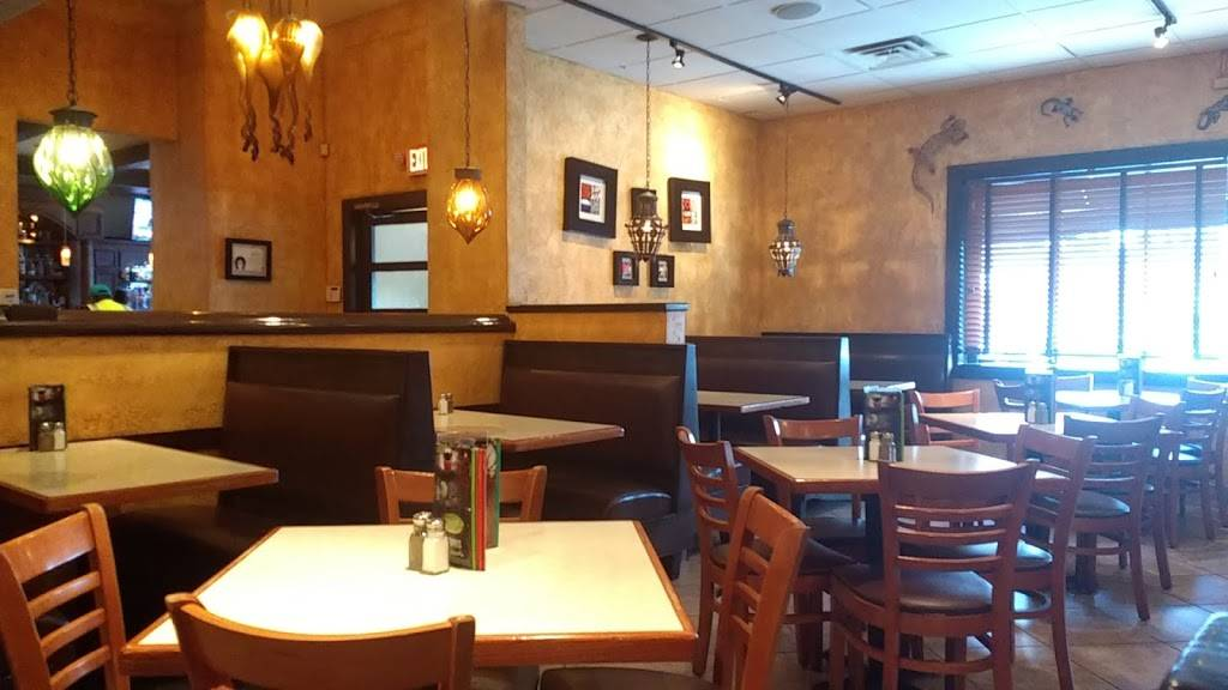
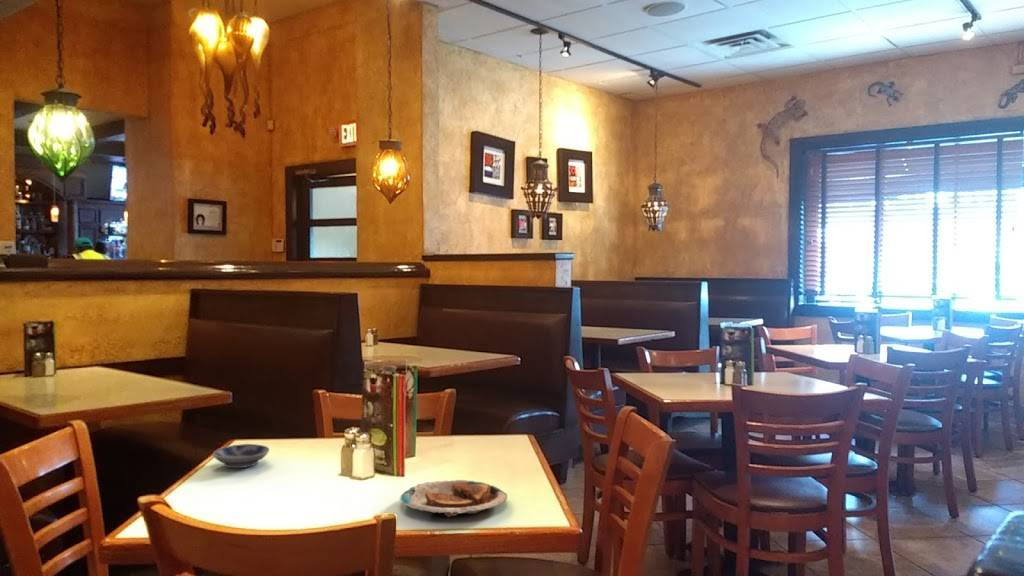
+ bowl (241, 457)
+ plate (454, 496)
